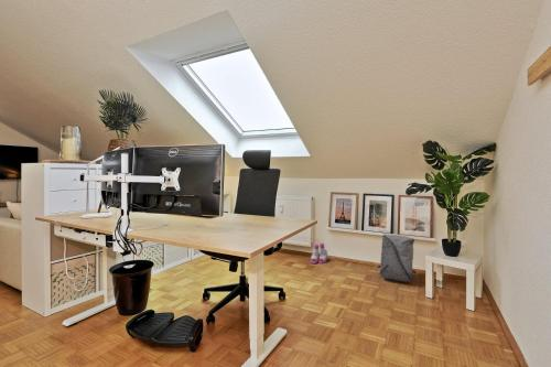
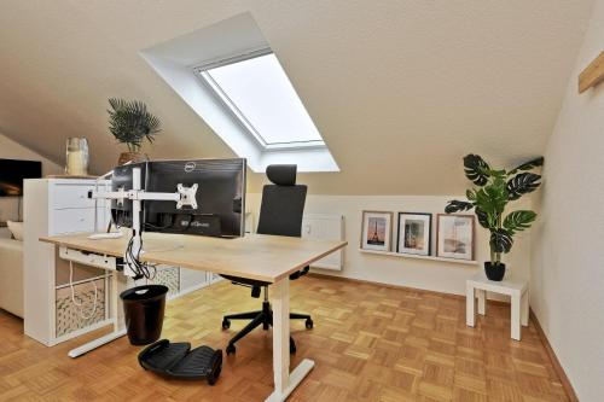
- boots (318, 252)
- backpack (397, 256)
